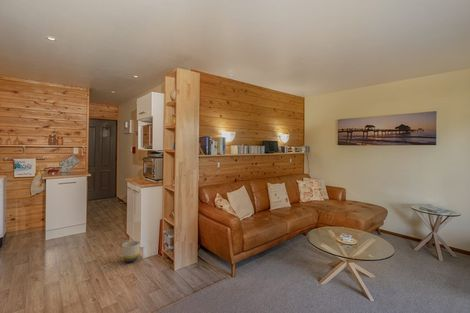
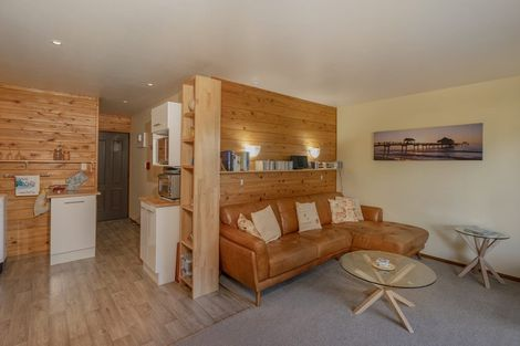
- planter (130, 252)
